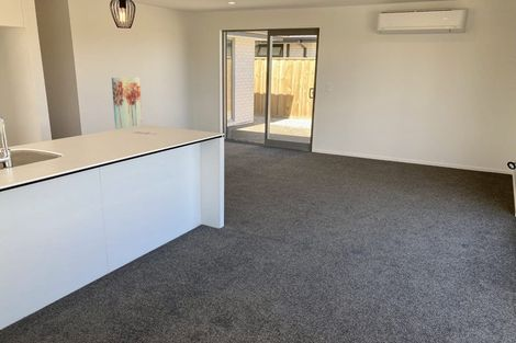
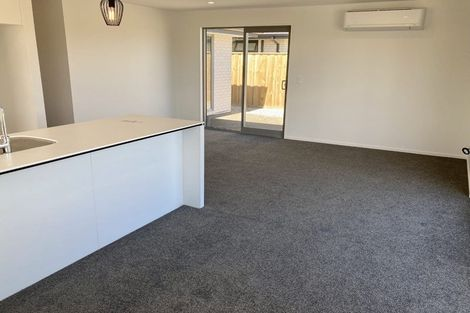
- wall art (127, 104)
